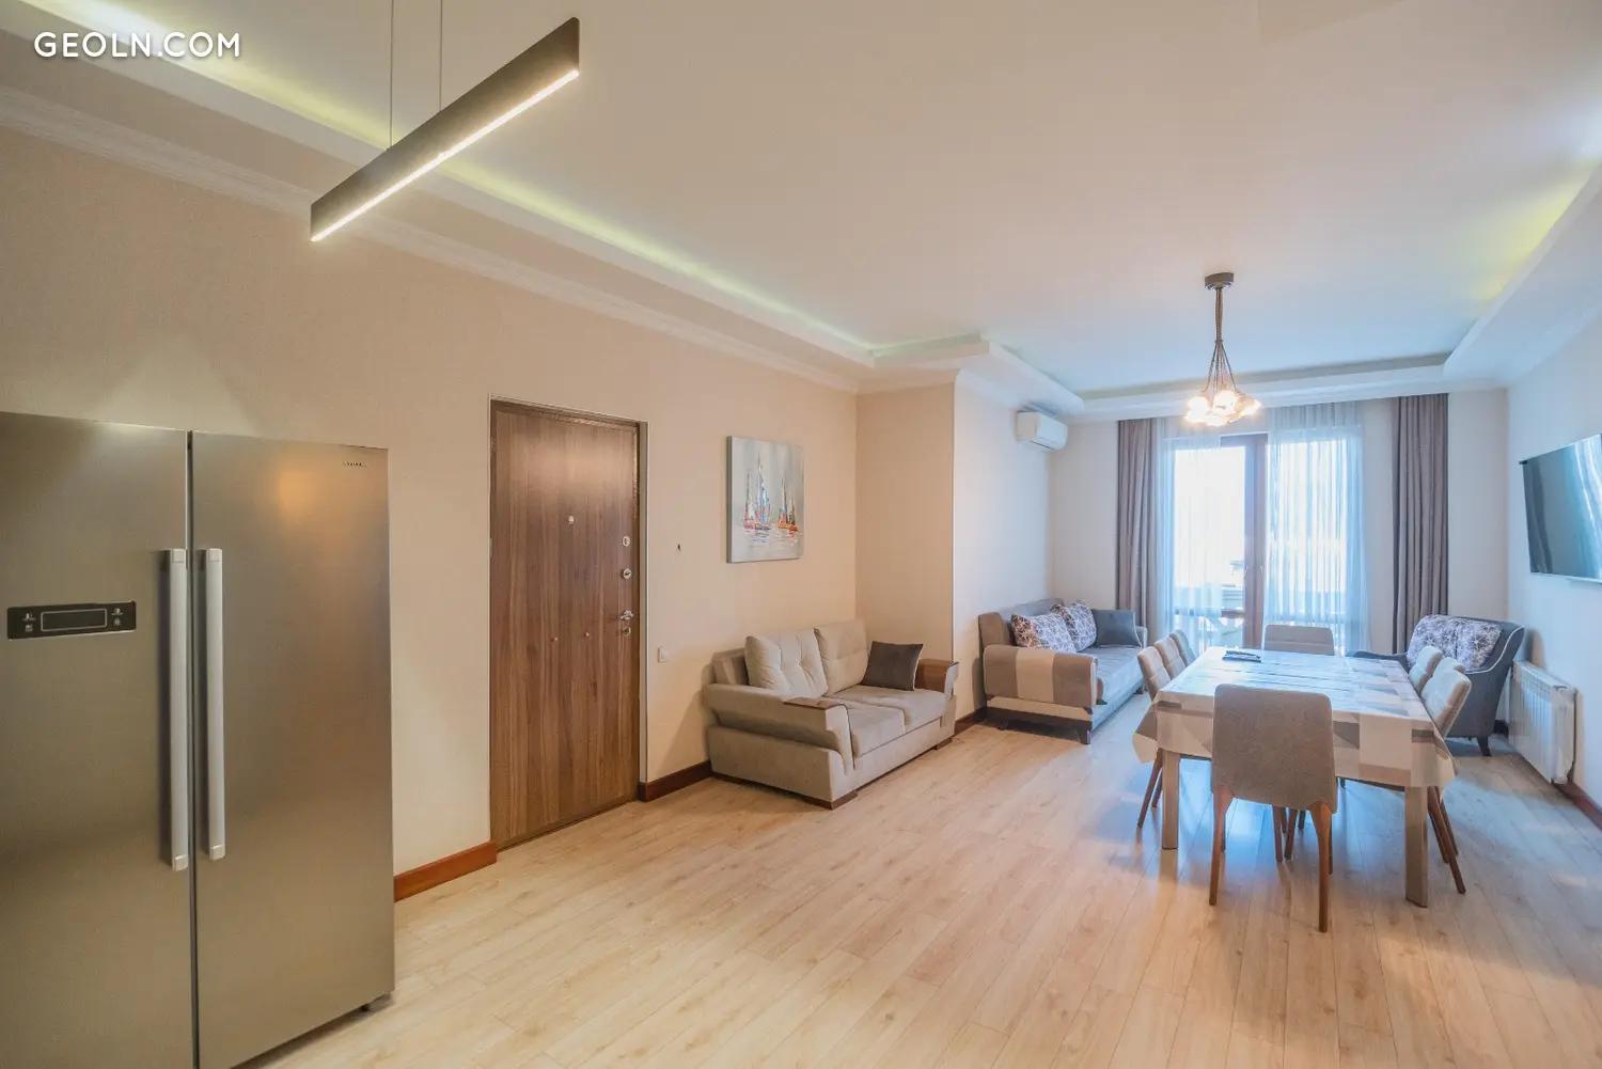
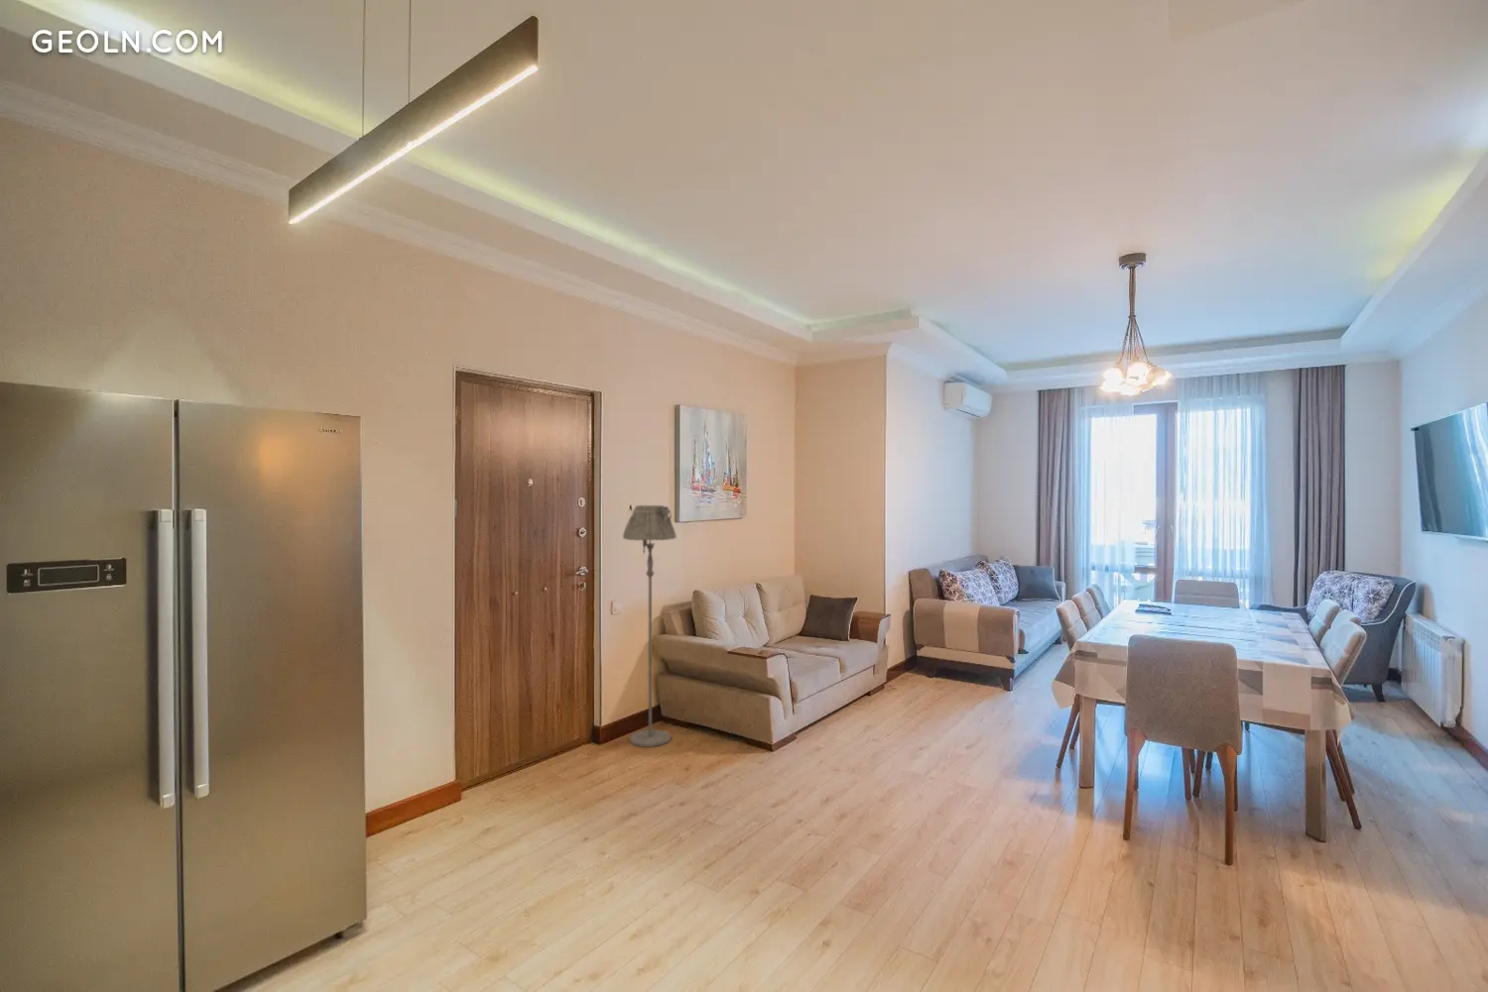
+ floor lamp (649, 622)
